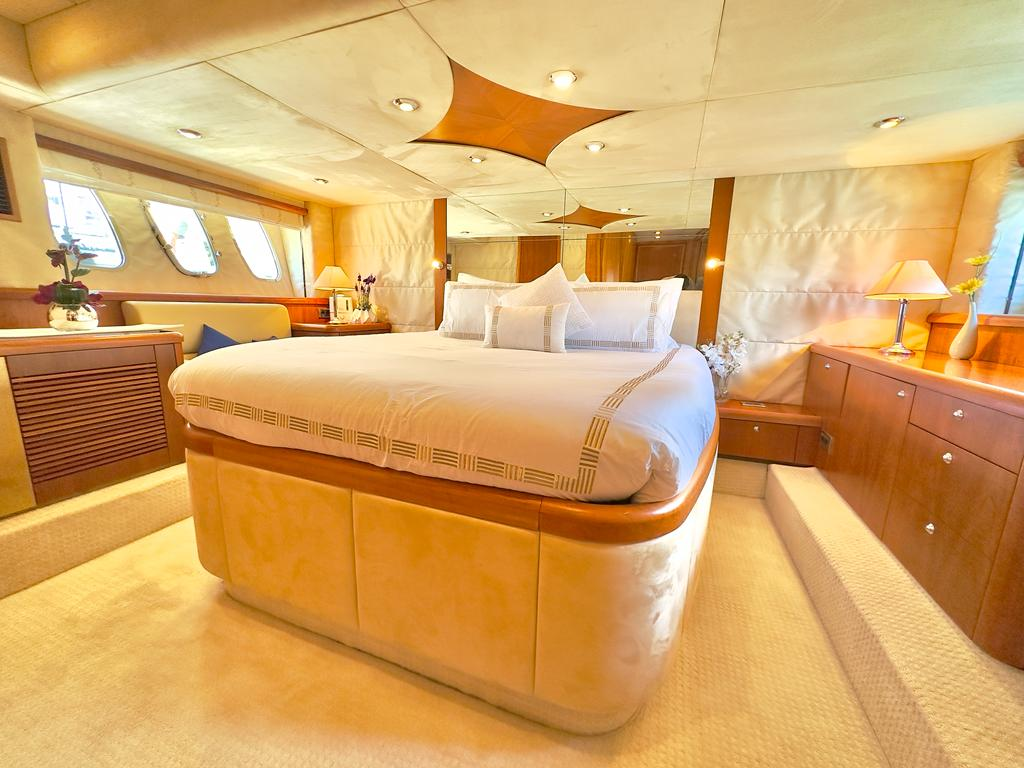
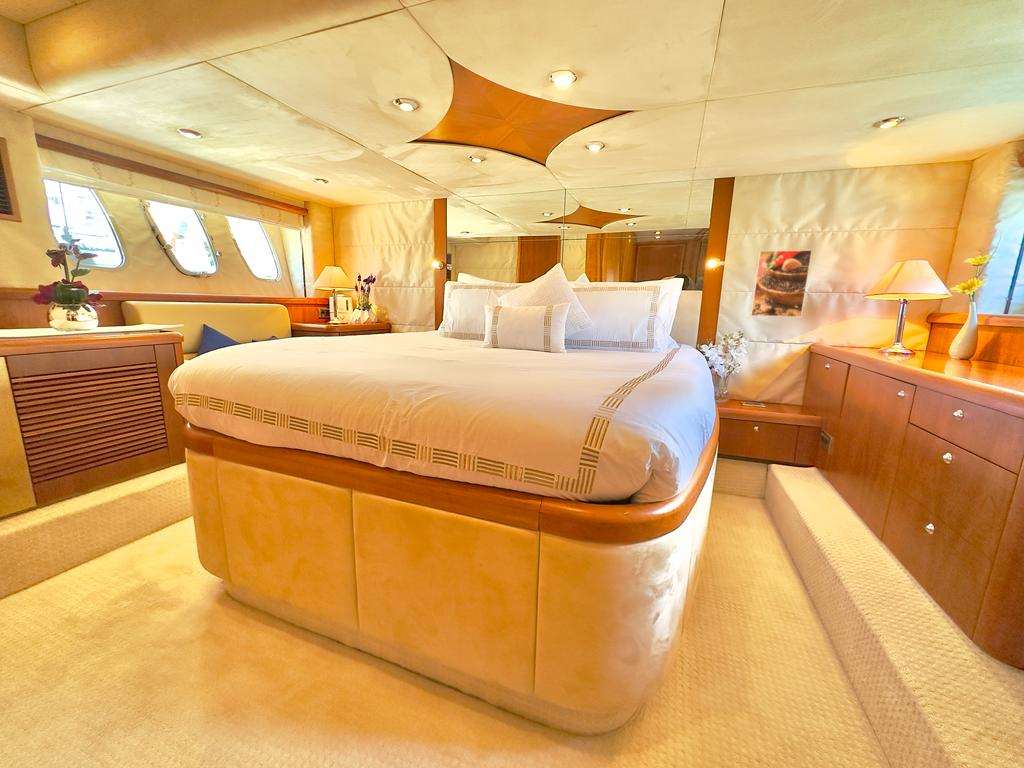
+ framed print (780, 284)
